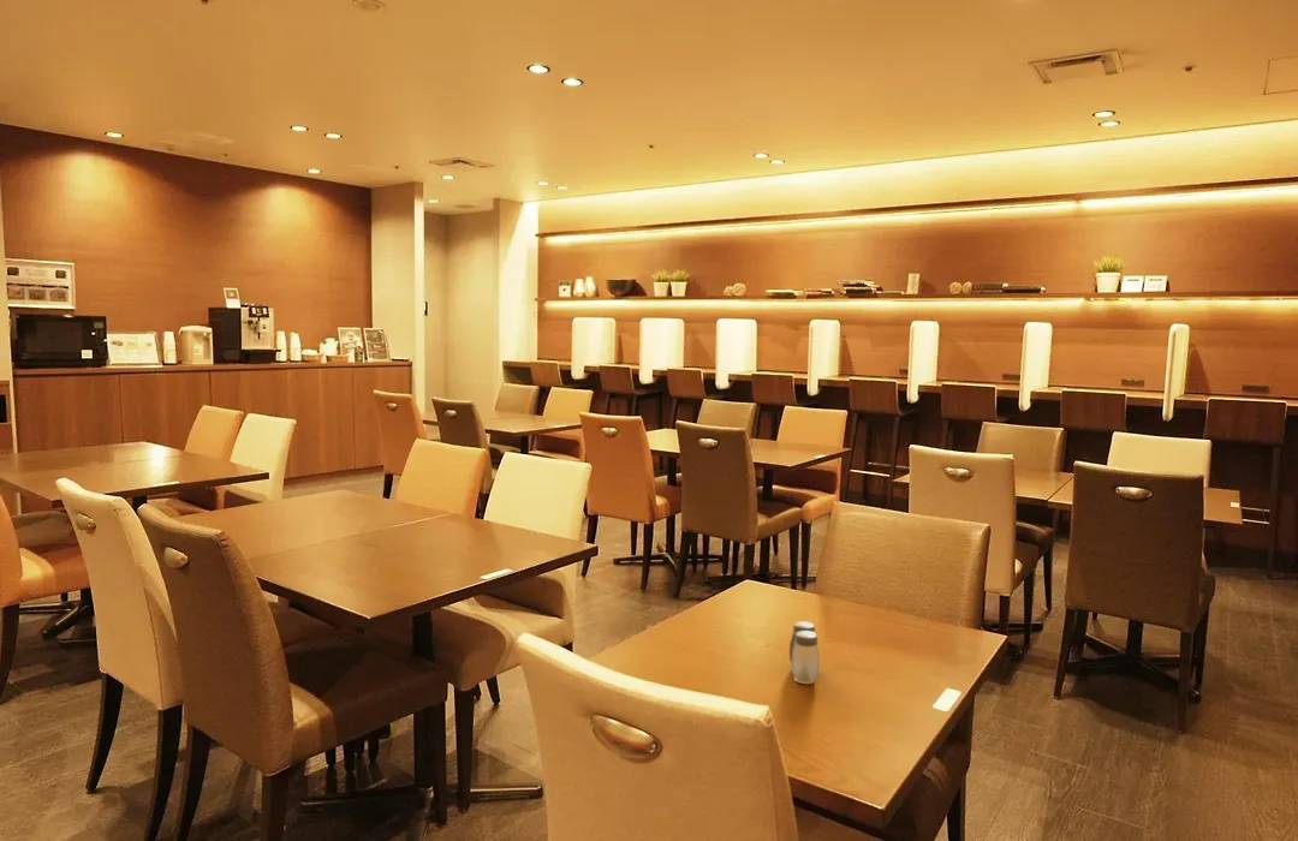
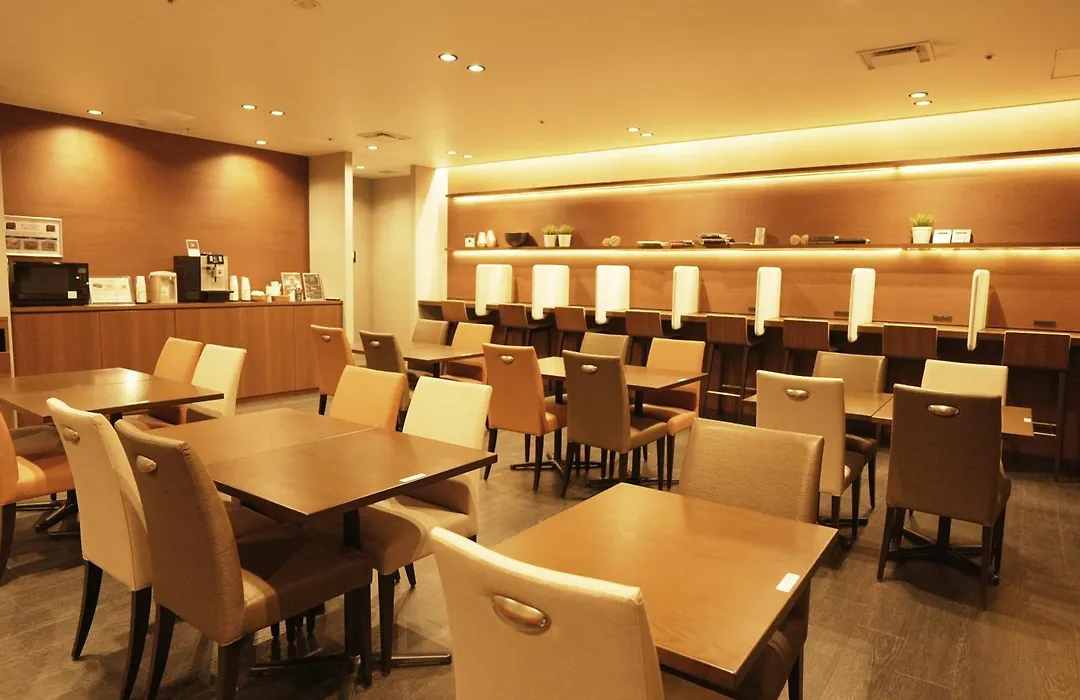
- salt and pepper shaker (804, 651)
